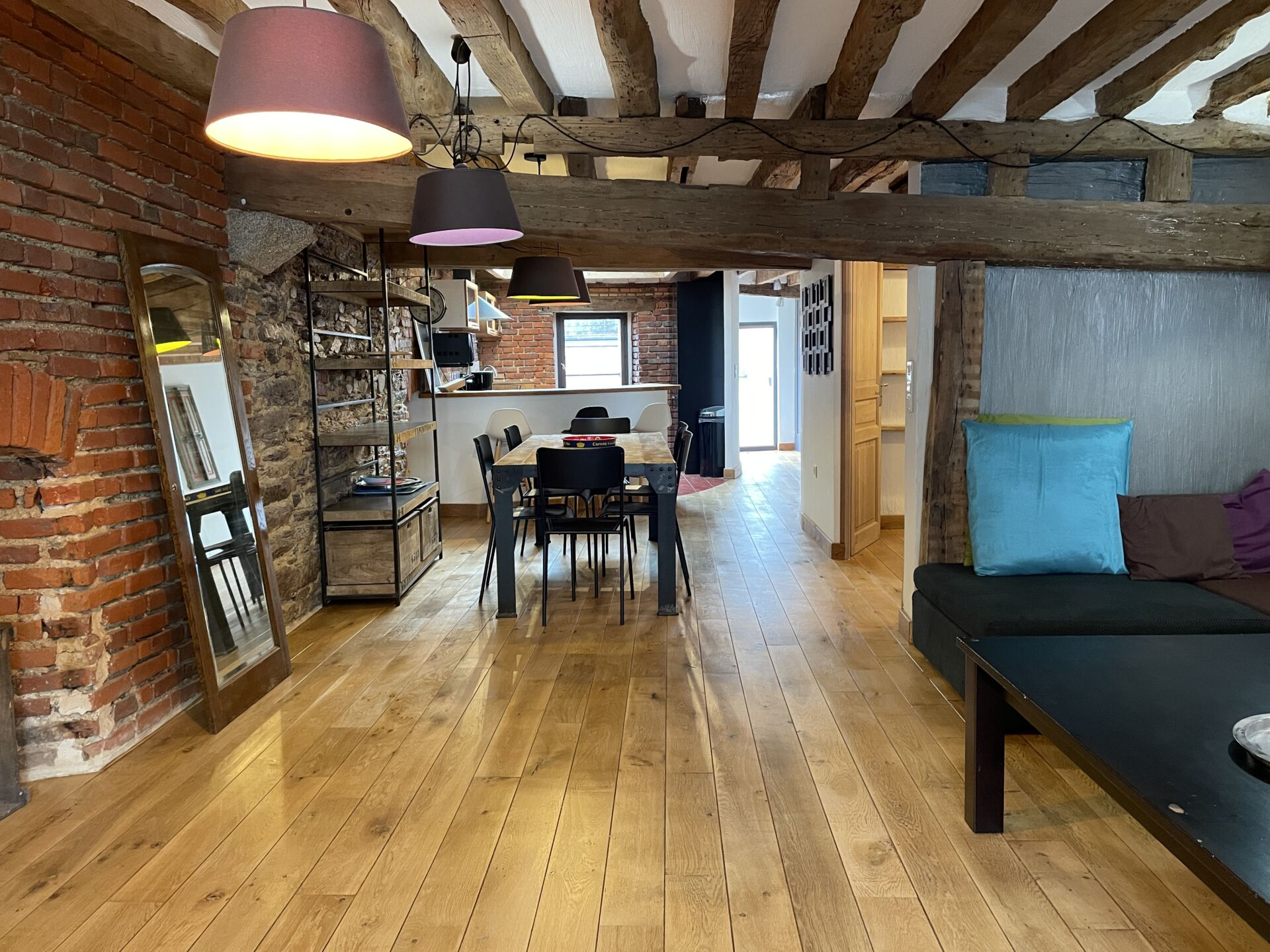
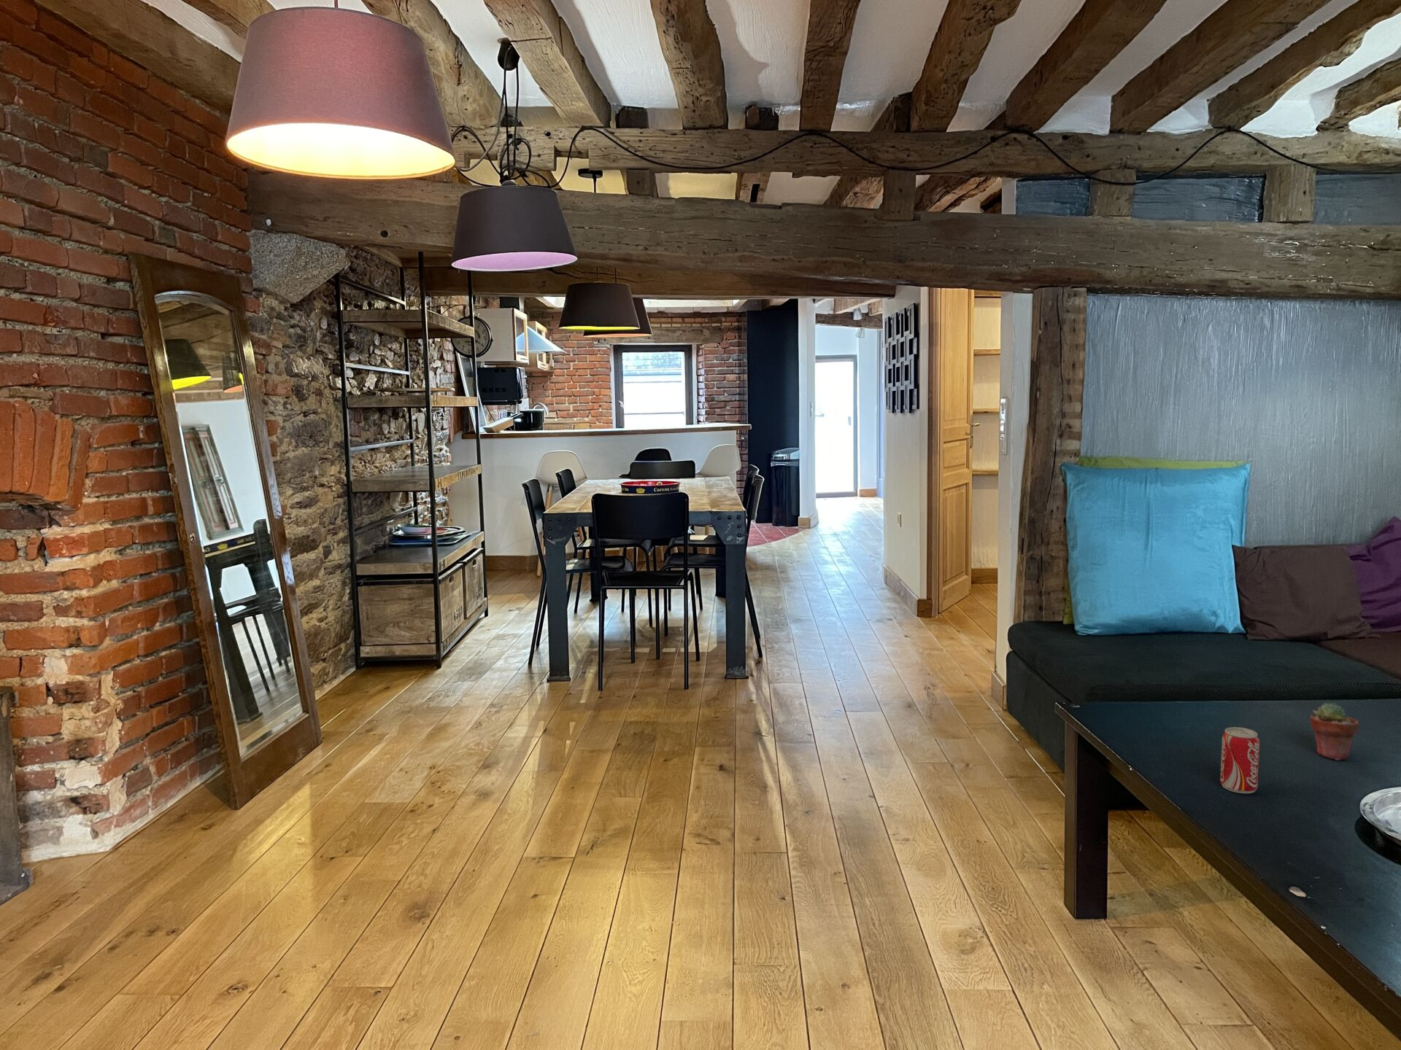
+ beverage can (1240, 760)
+ potted succulent (1333, 729)
